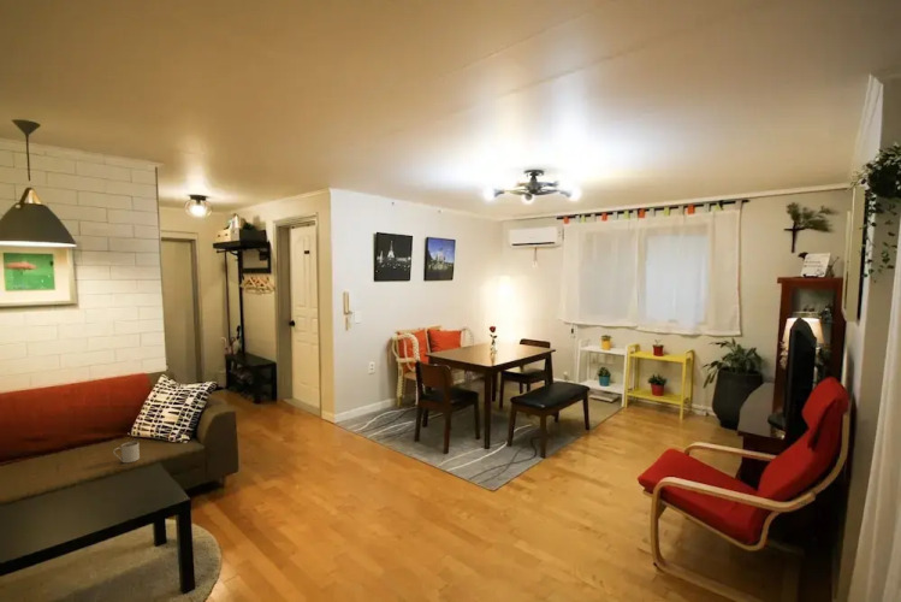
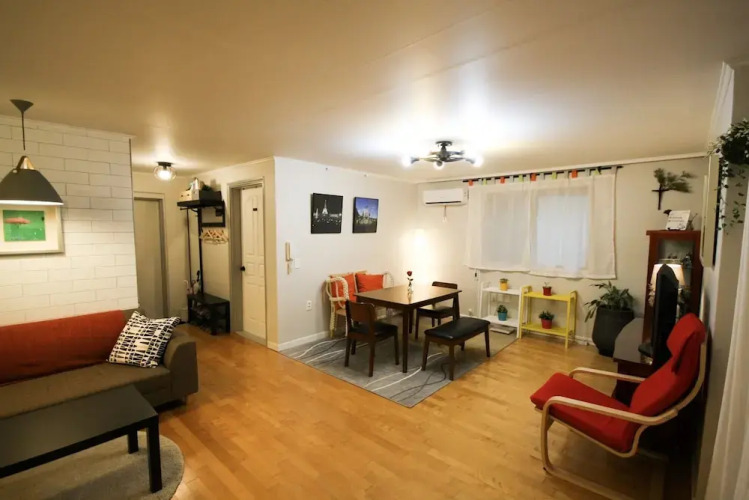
- mug (126, 453)
